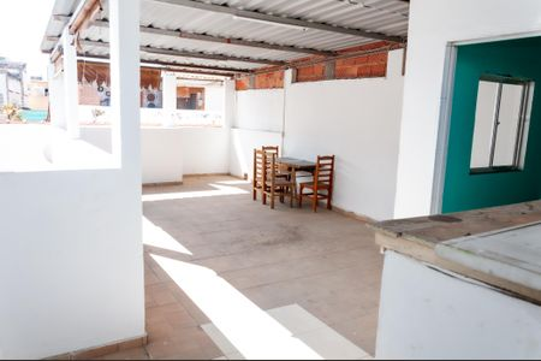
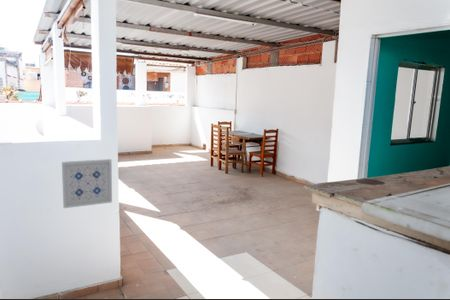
+ wall art (87, 182)
